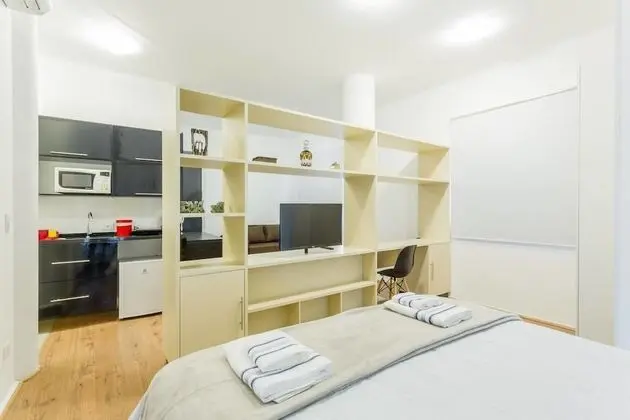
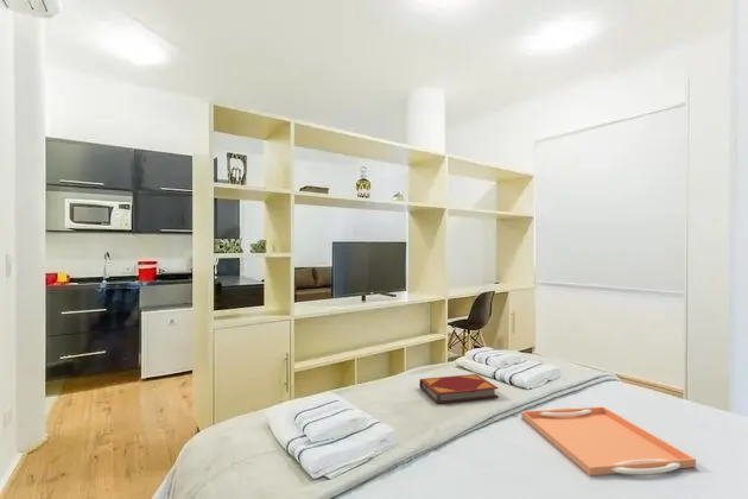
+ serving tray (597, 435)
+ hardback book (457, 387)
